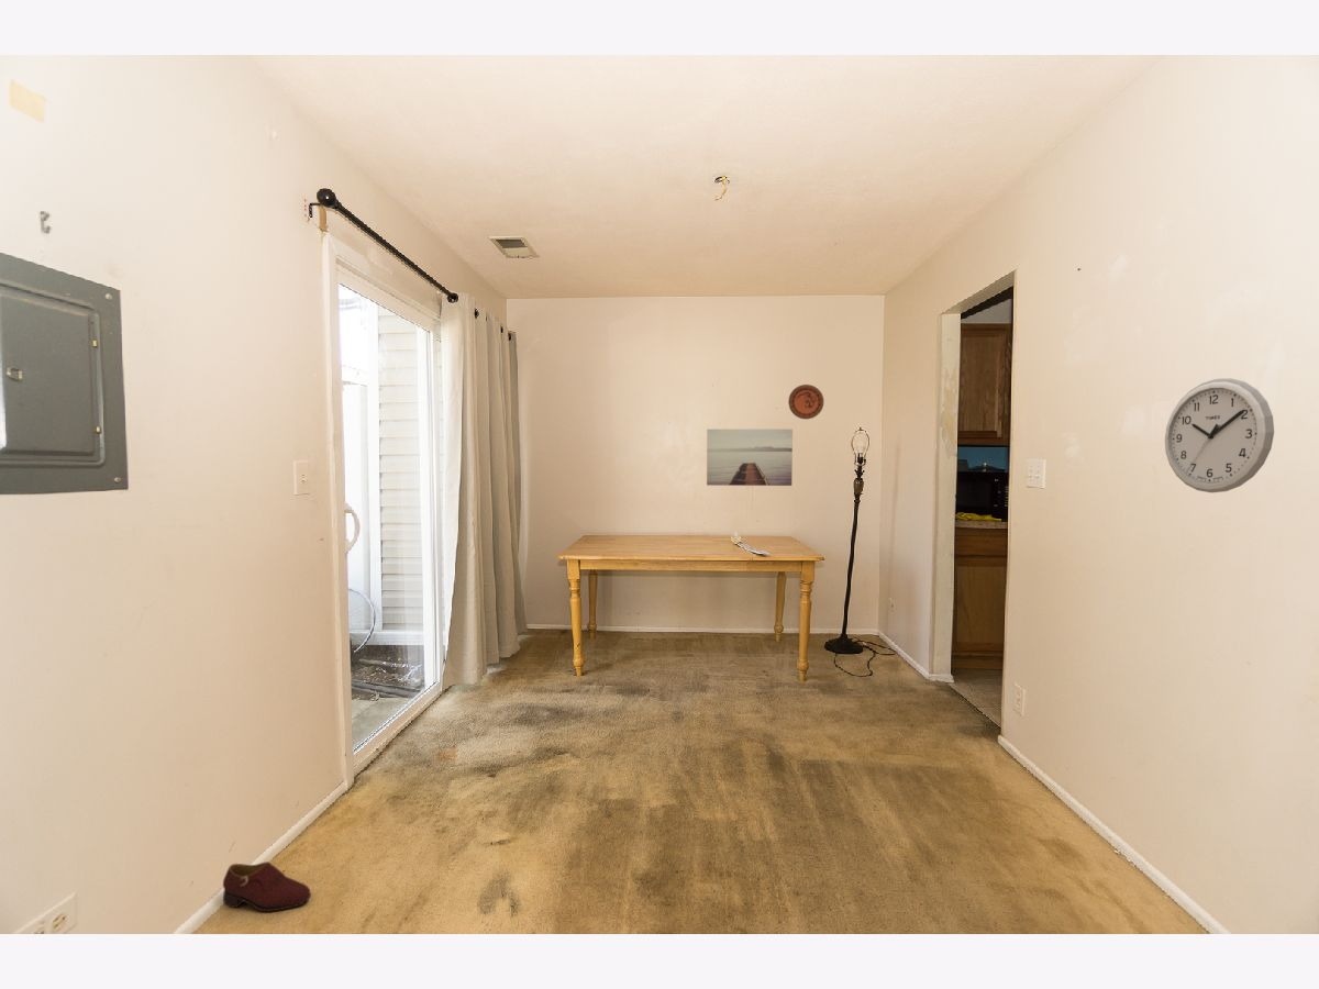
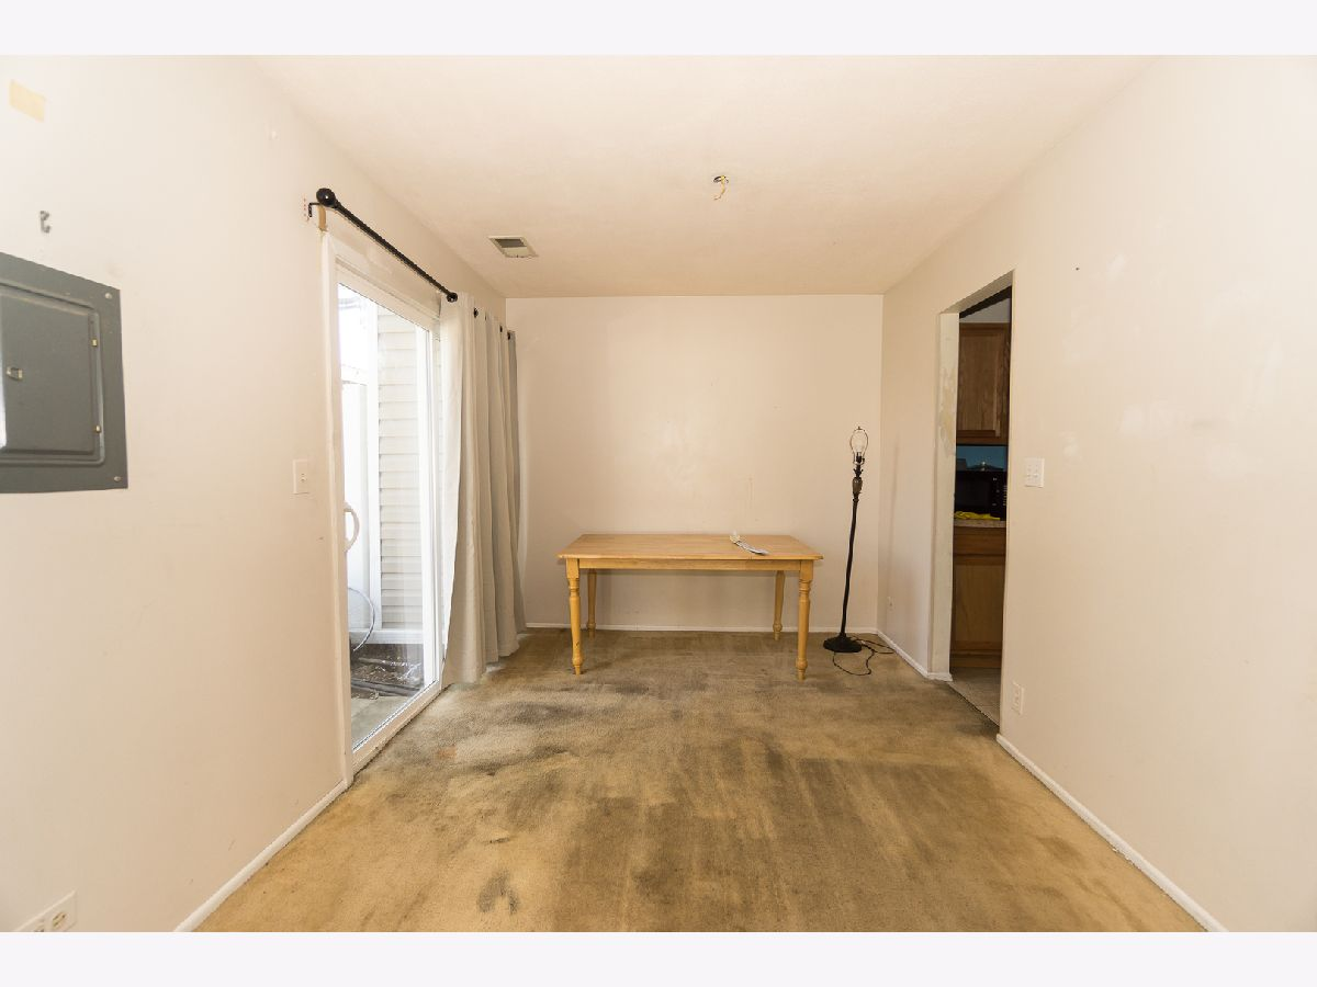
- decorative plate (806, 401)
- wall clock (1211, 435)
- shoe (266, 884)
- wall art (749, 457)
